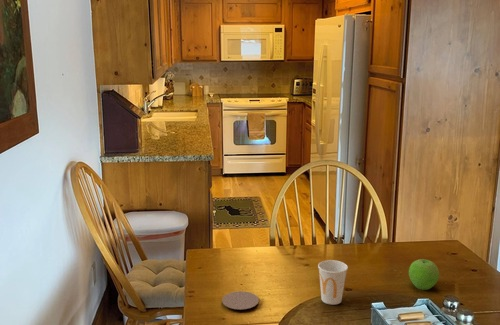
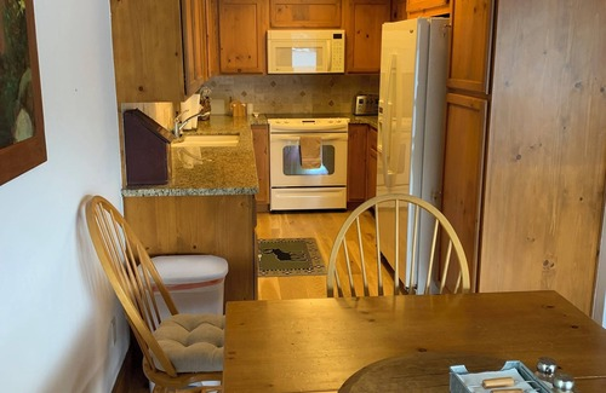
- fruit (423, 274)
- cup (332, 282)
- coaster (240, 302)
